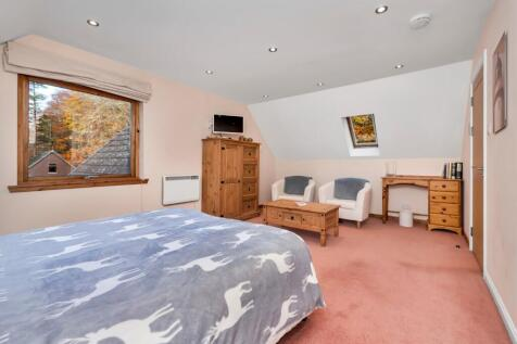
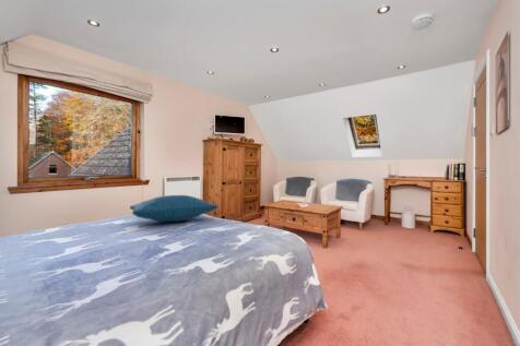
+ pillow (174, 207)
